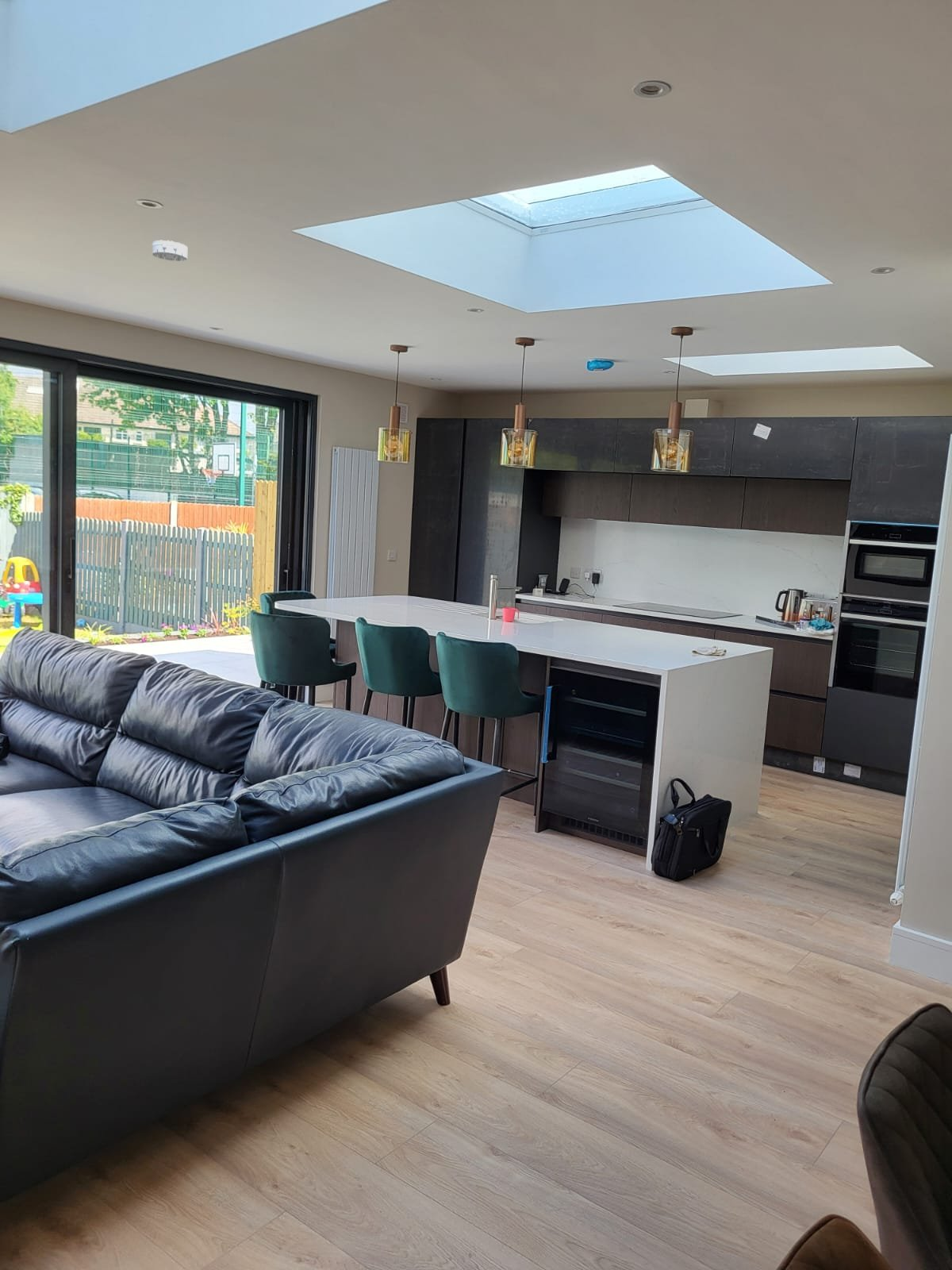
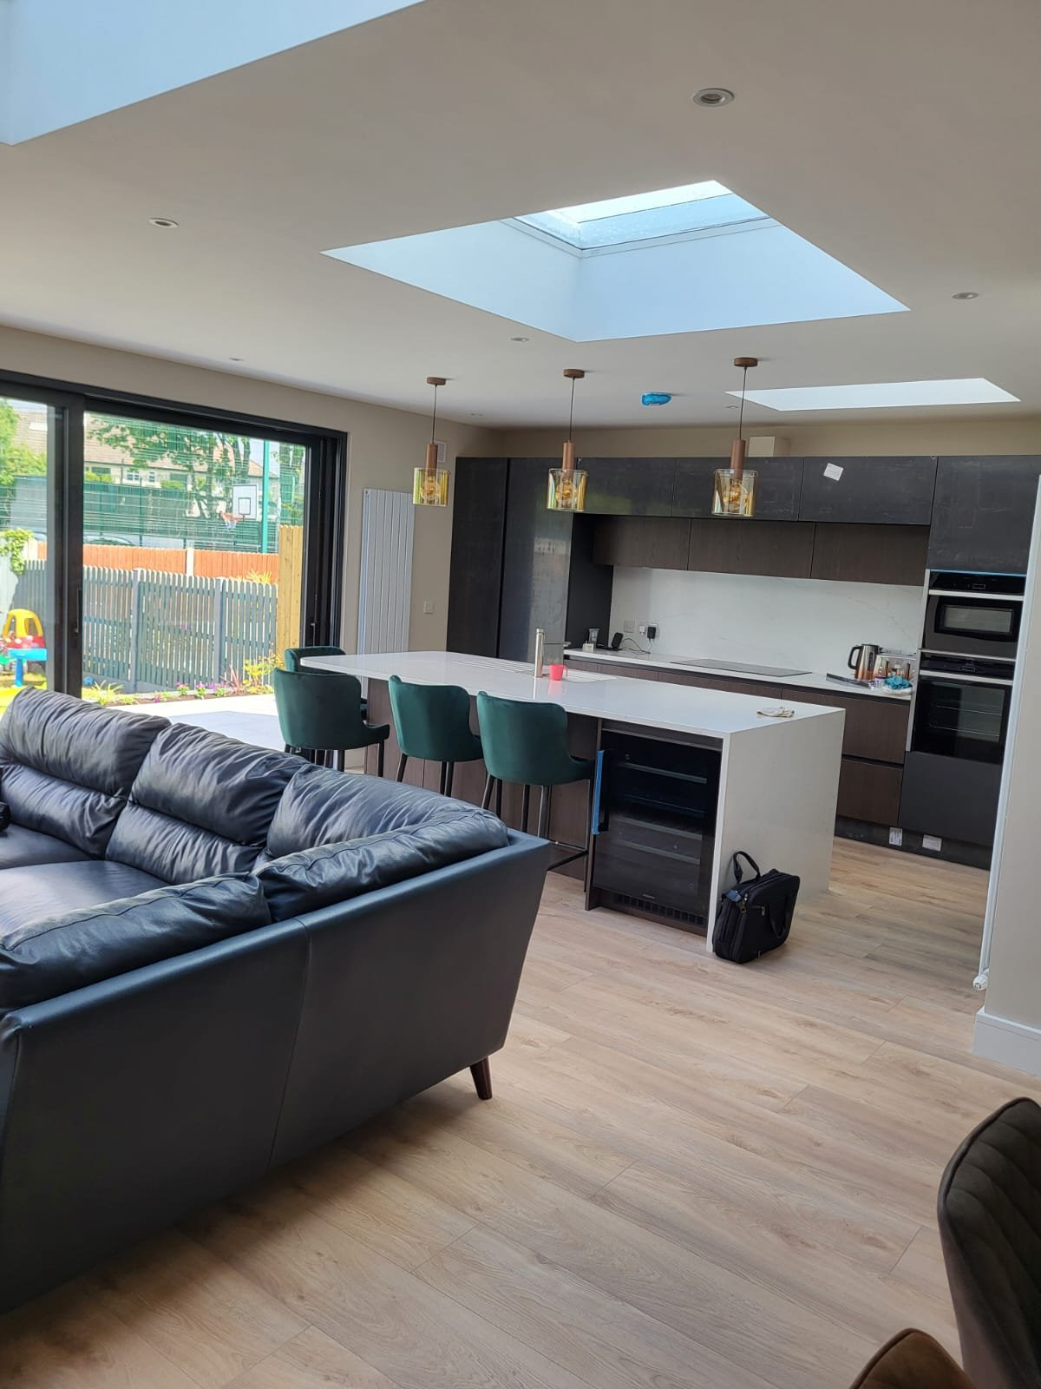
- smoke detector (170, 250)
